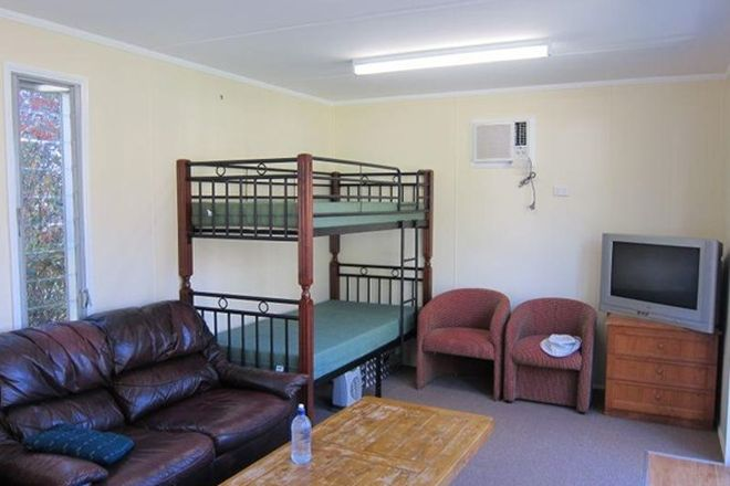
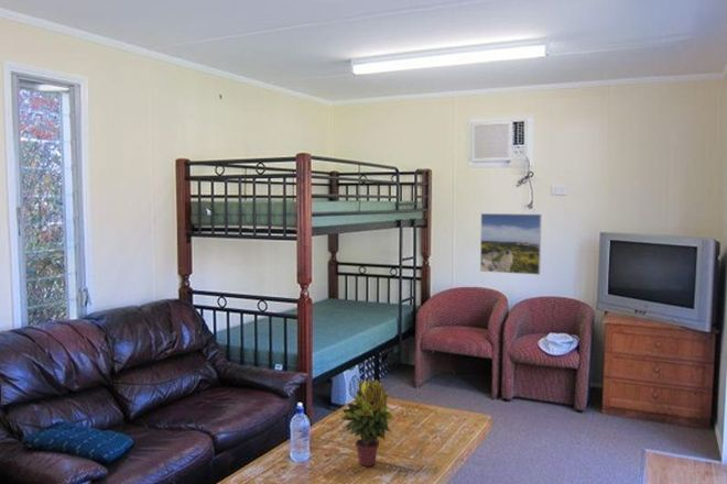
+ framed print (510, 243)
+ potted plant (368, 421)
